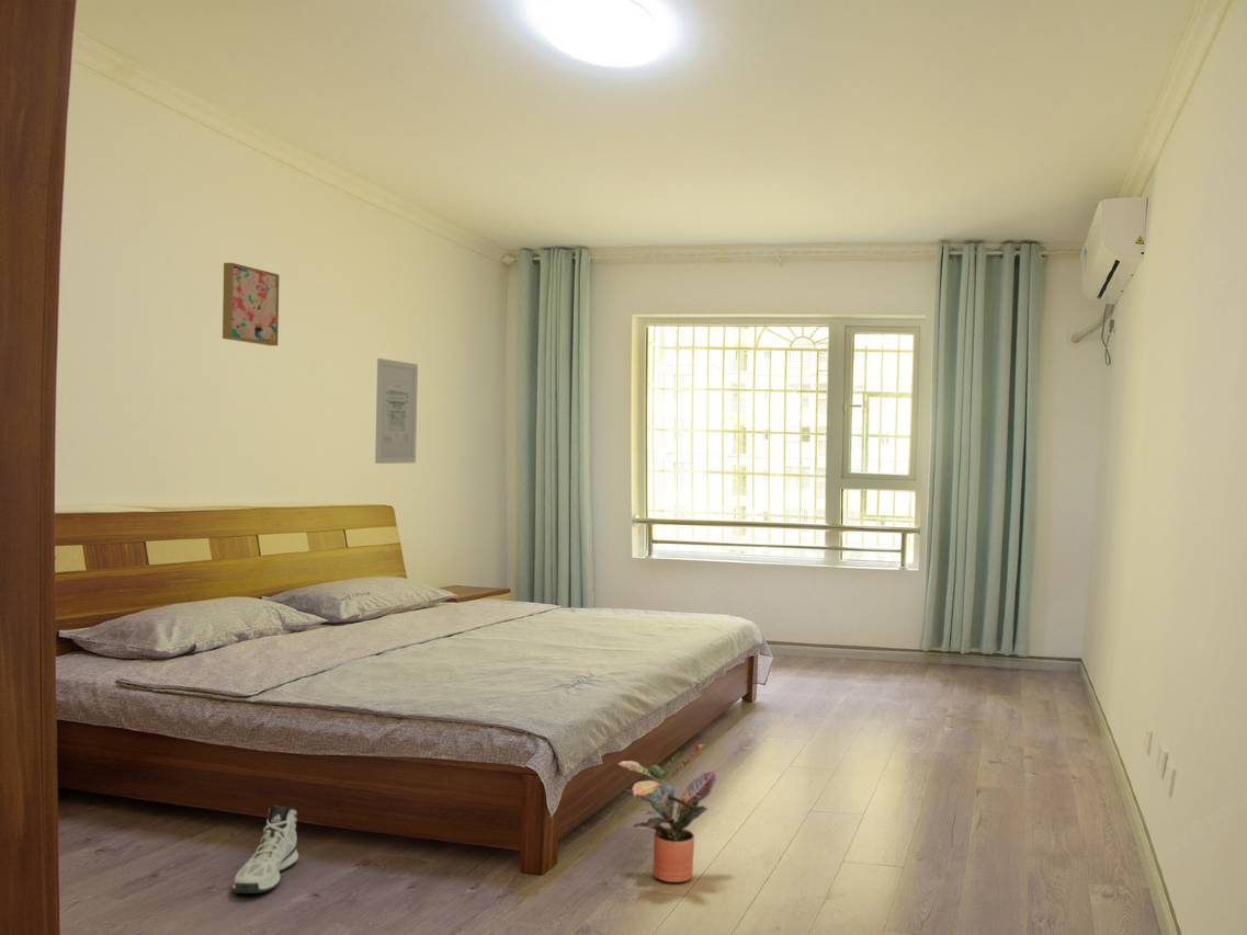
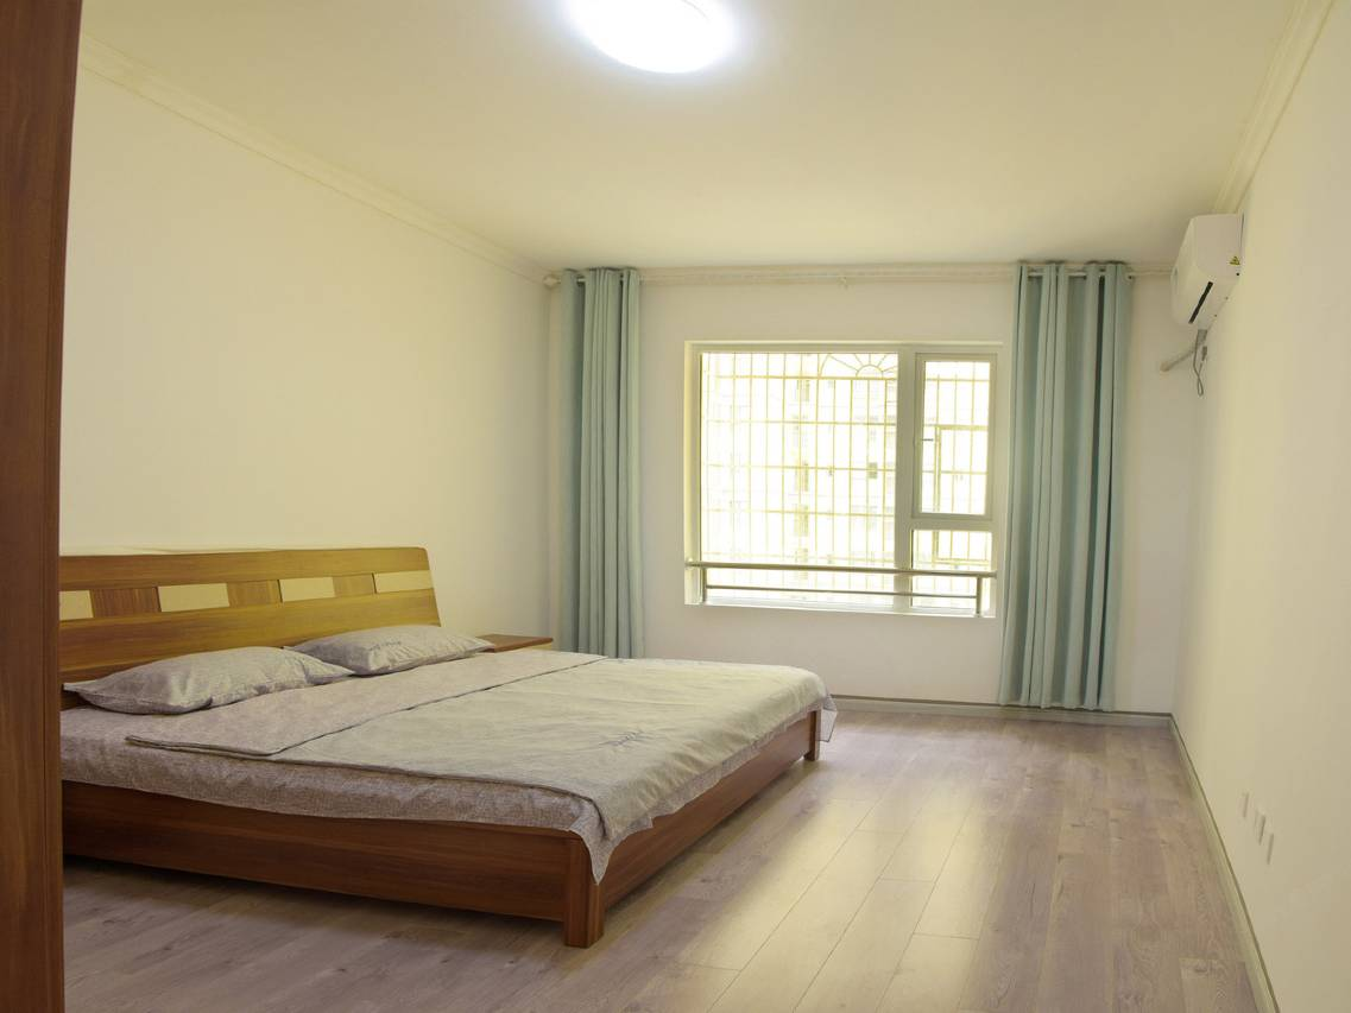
- wall art (251, 305)
- sneaker (265, 844)
- potted plant (662, 809)
- wall art (397, 412)
